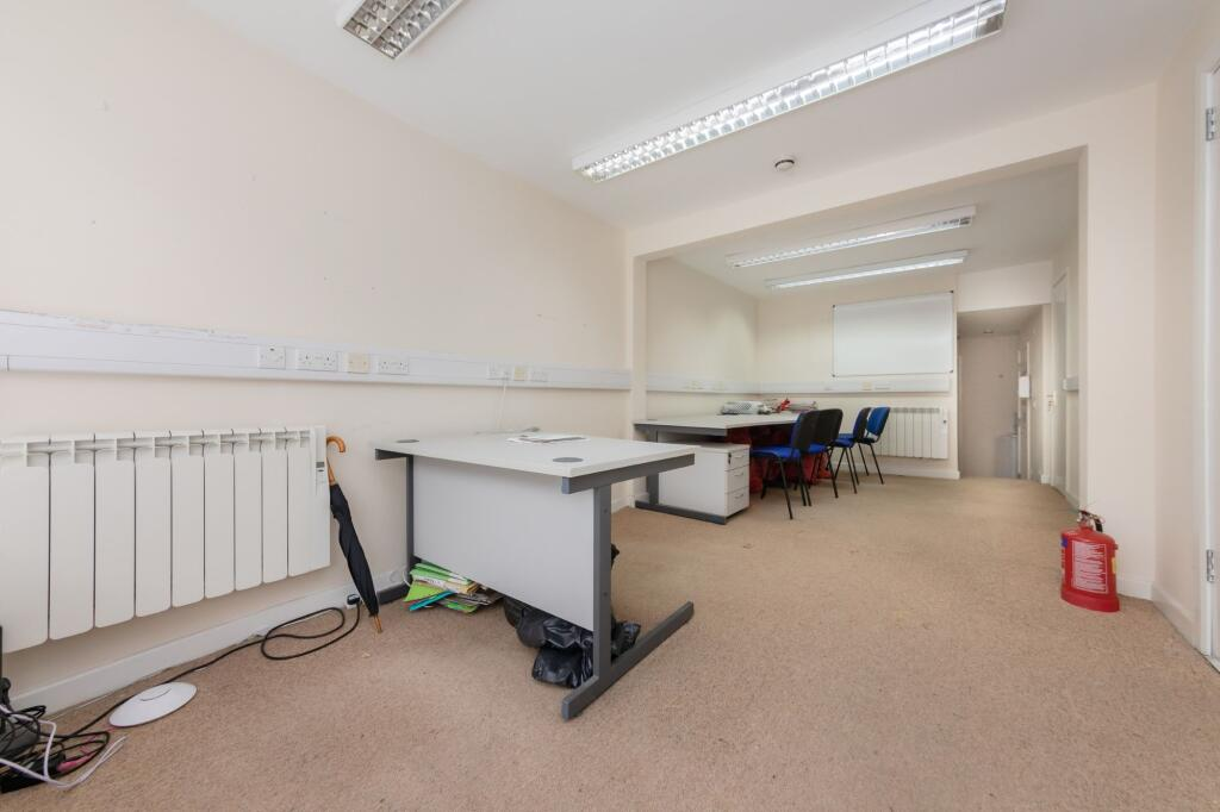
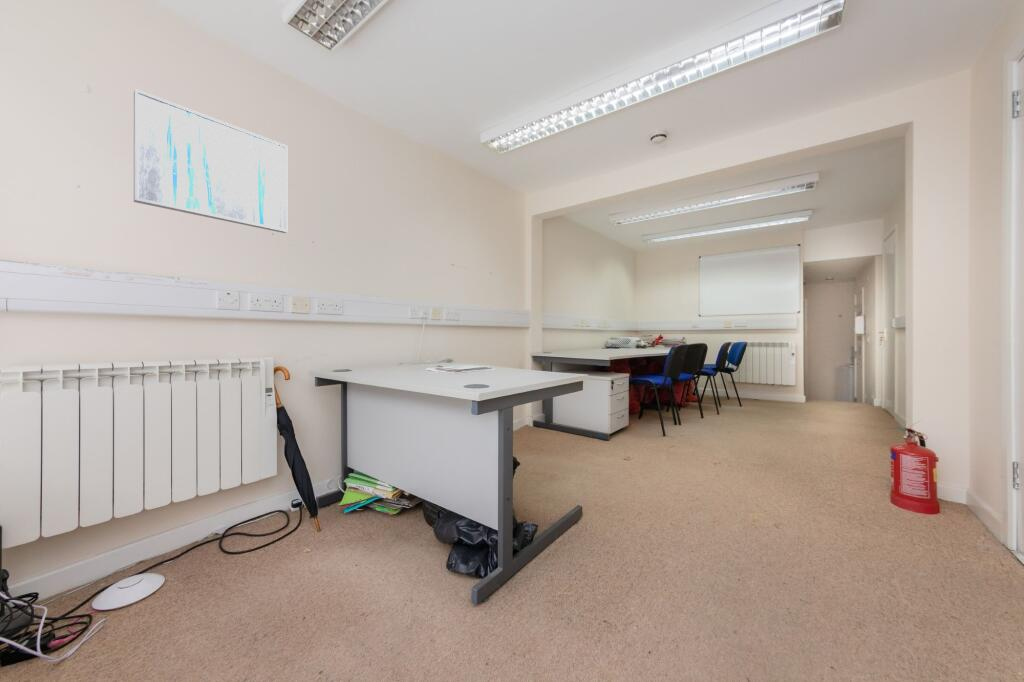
+ wall art (219, 170)
